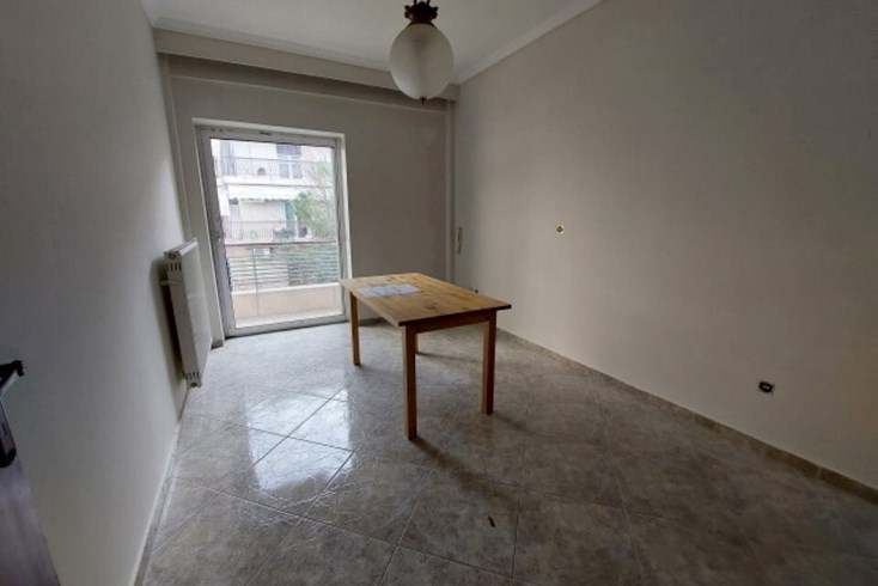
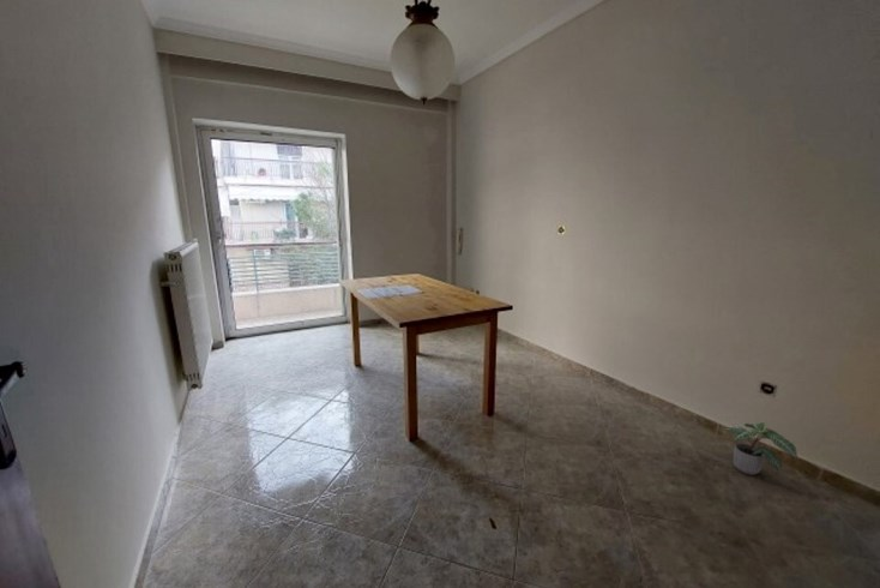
+ potted plant (757, 449)
